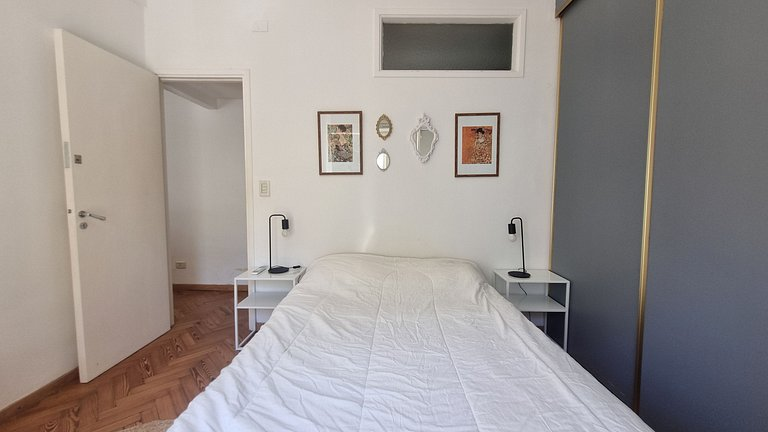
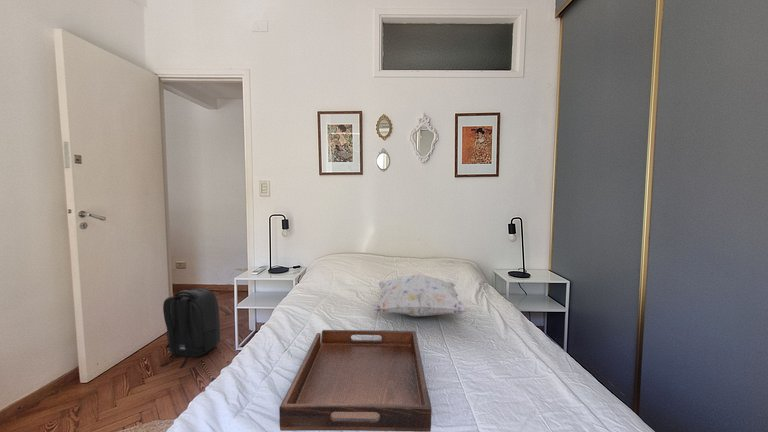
+ serving tray (362, 369)
+ backpack (190, 321)
+ decorative pillow (418, 295)
